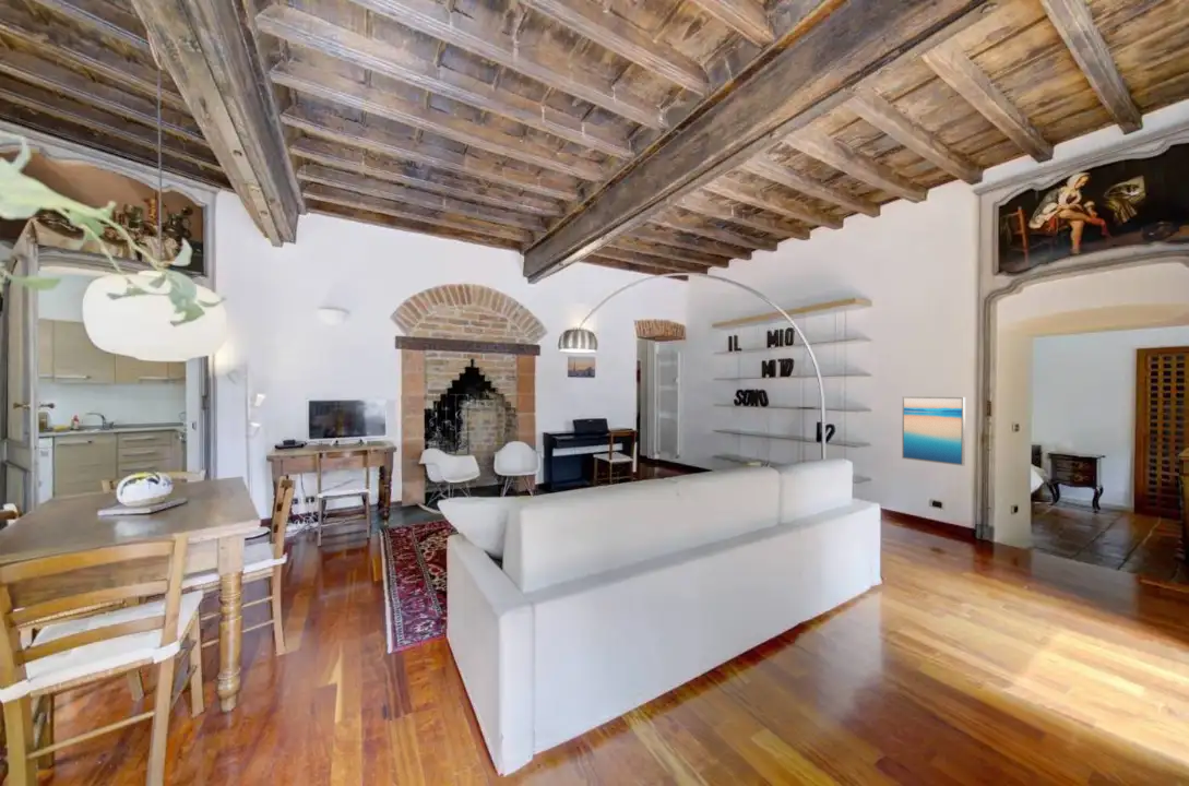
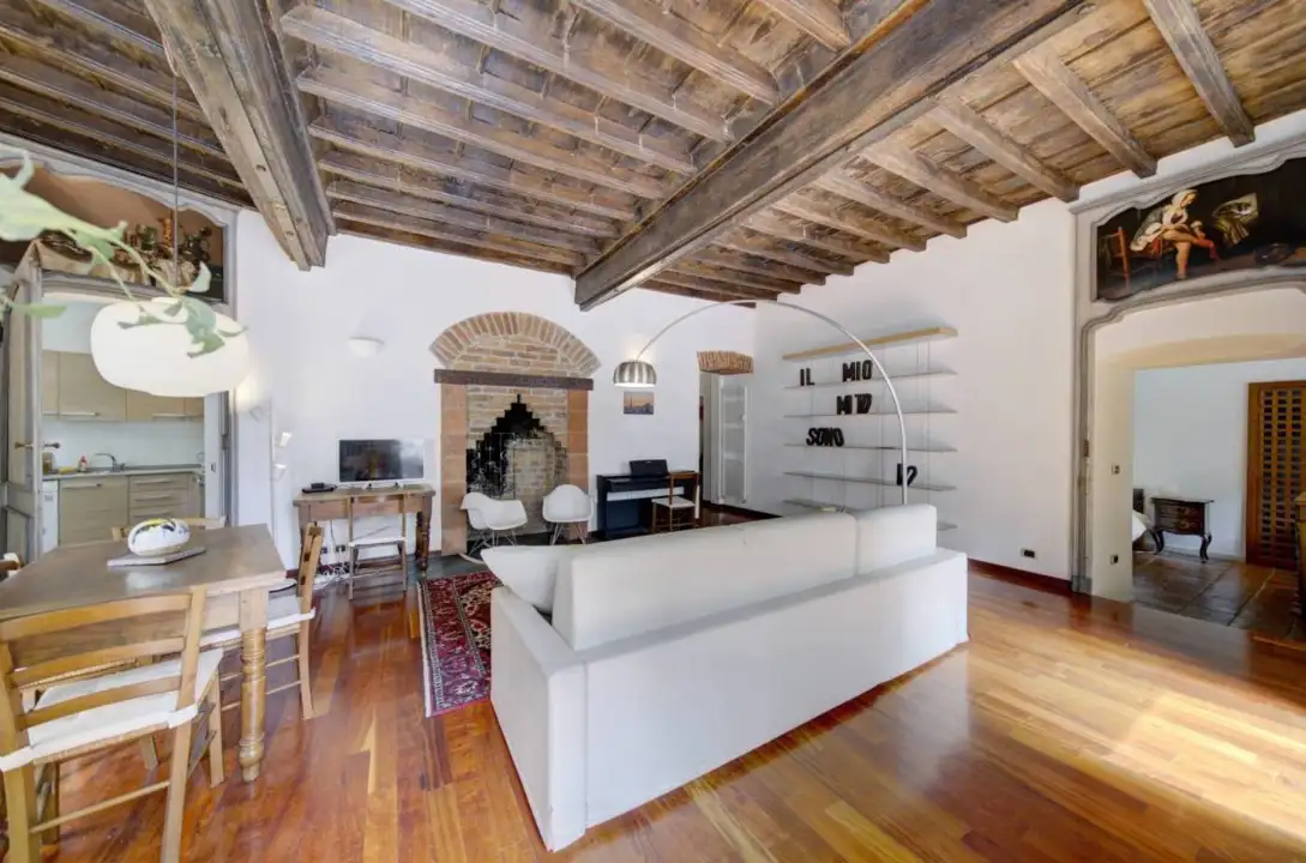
- wall art (931, 429)
